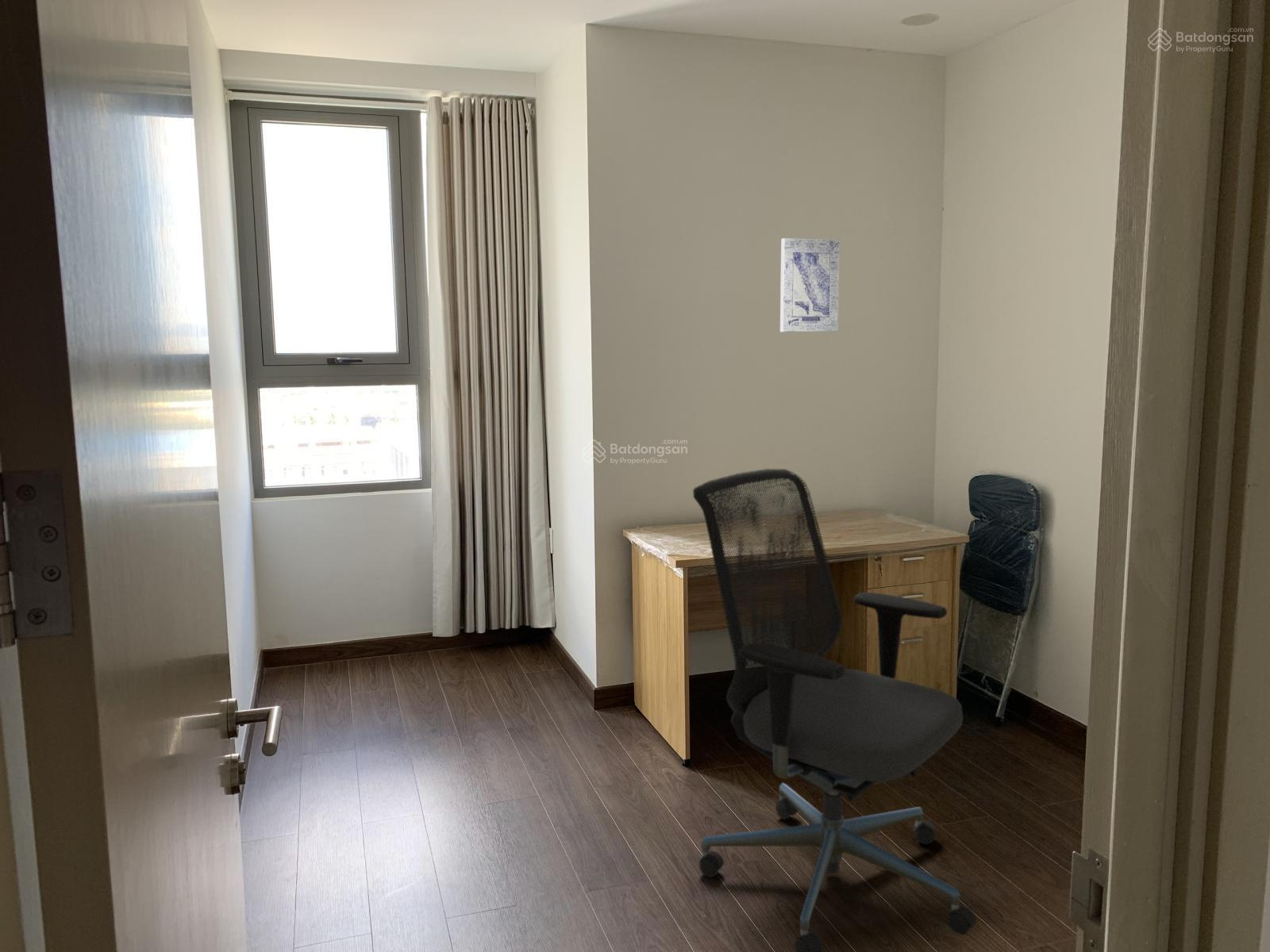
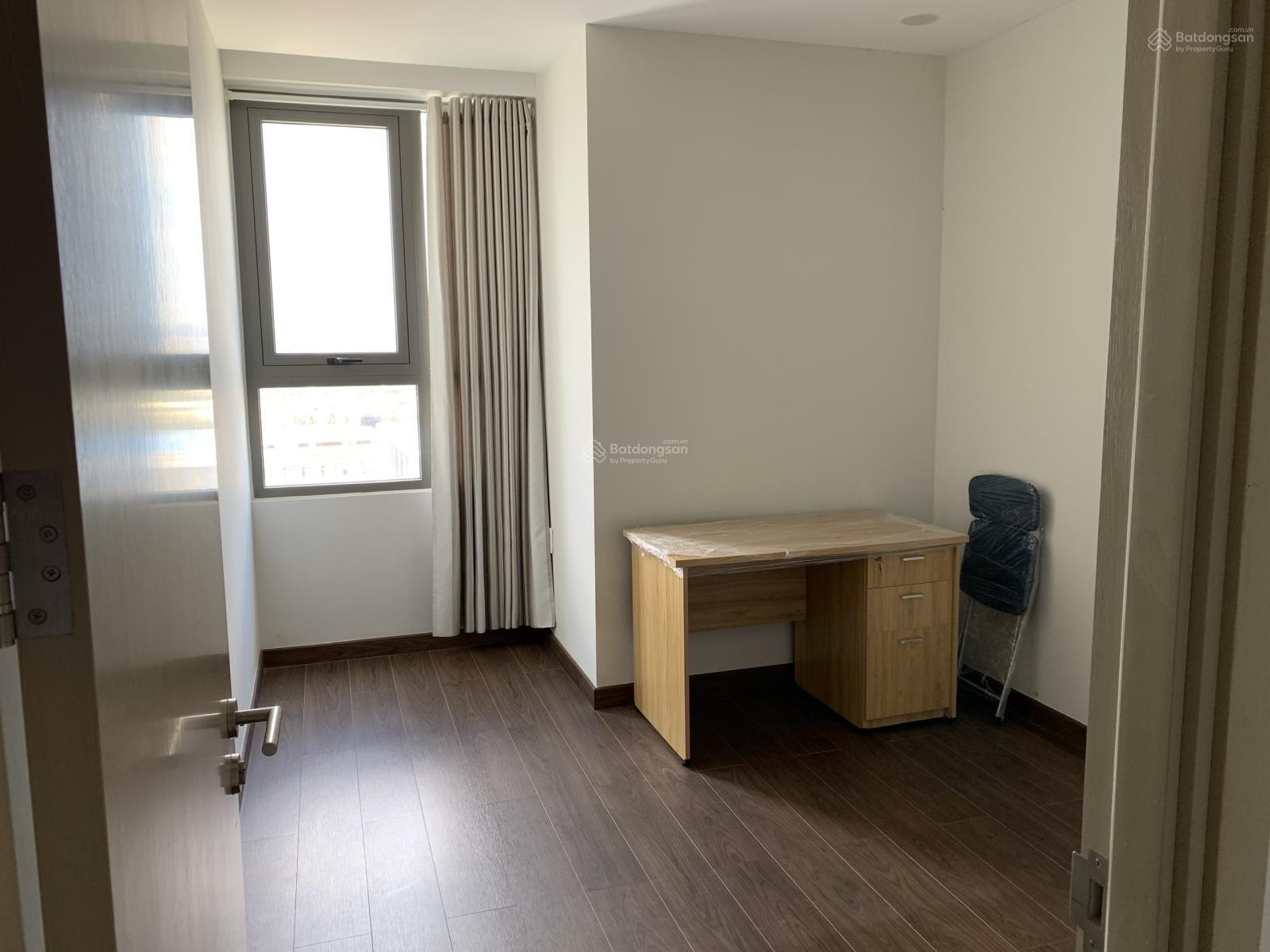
- office chair (849, 689)
- wall art (810, 286)
